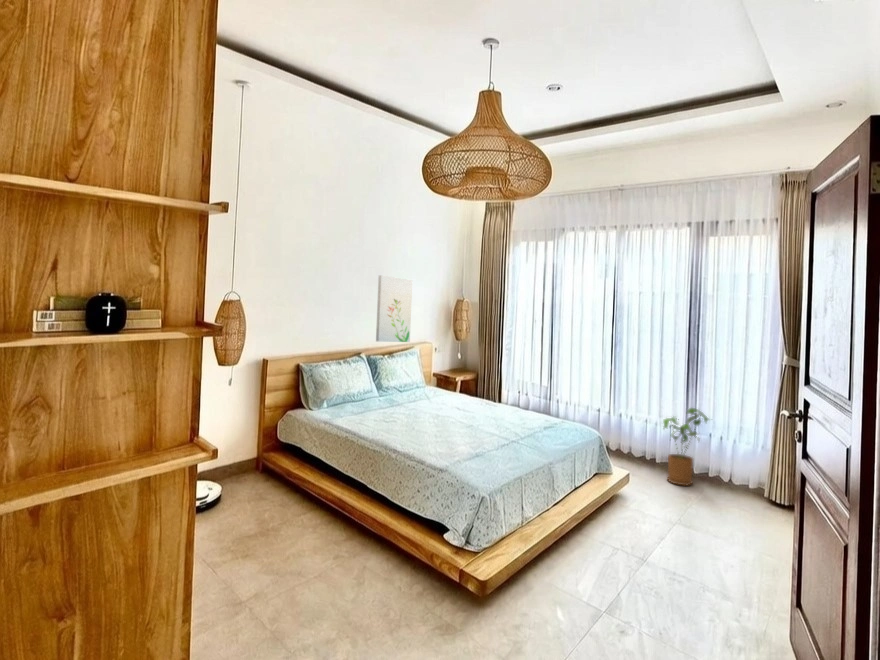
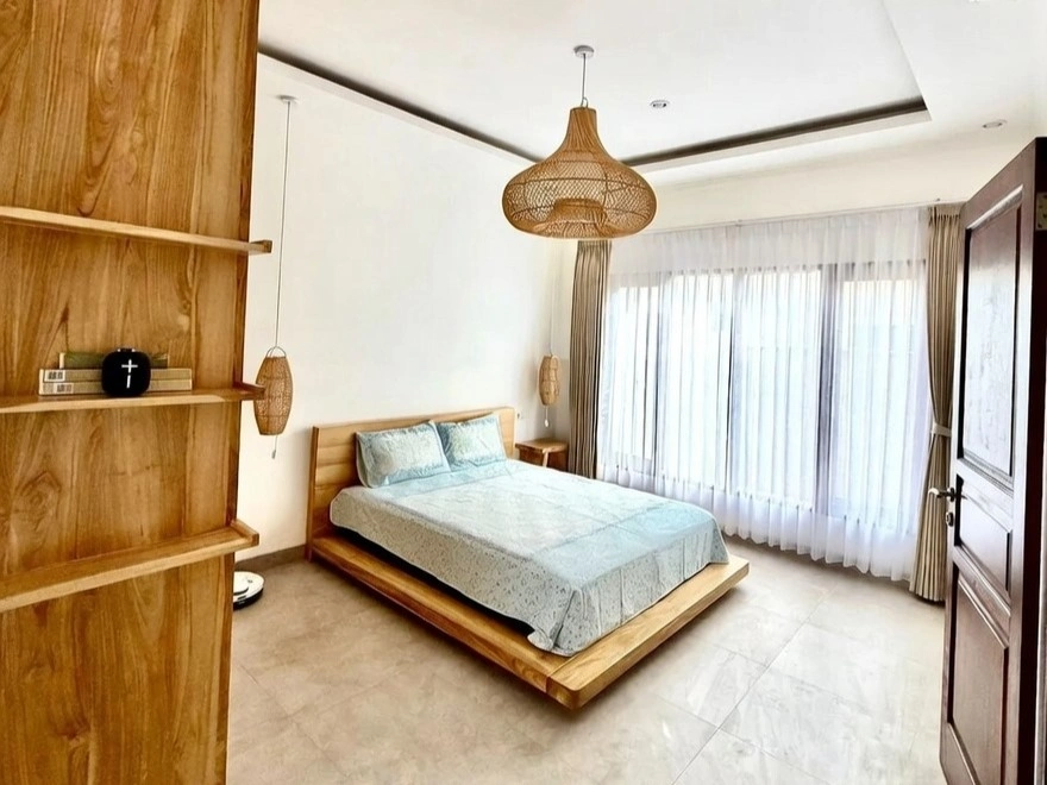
- wall art (394, 309)
- house plant (682, 445)
